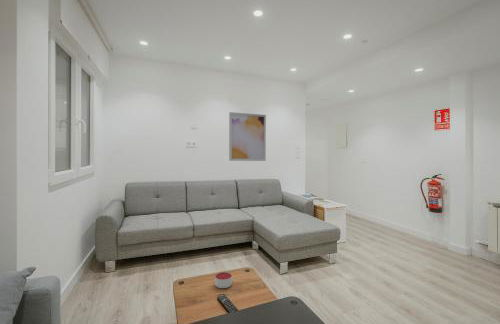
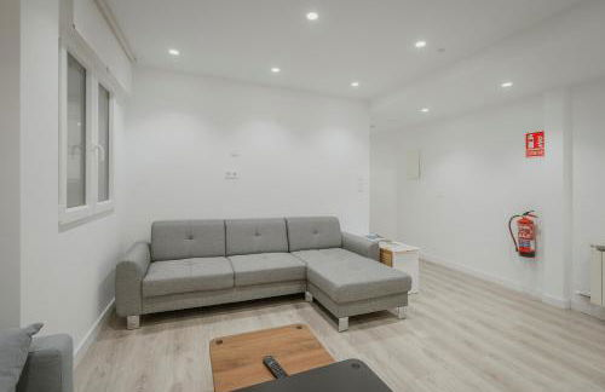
- wall art (247, 137)
- candle (223, 279)
